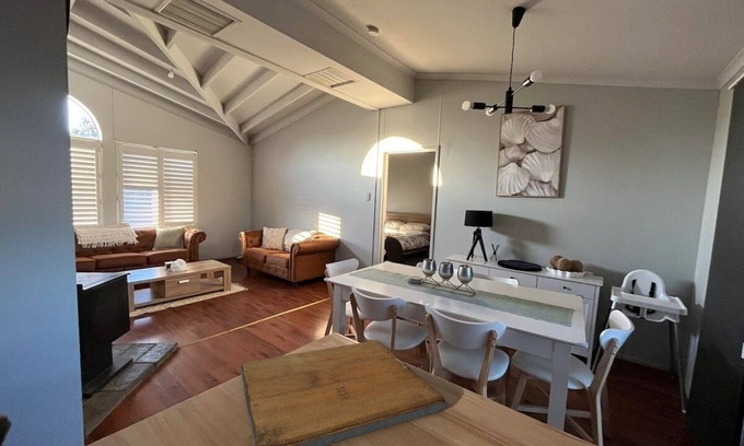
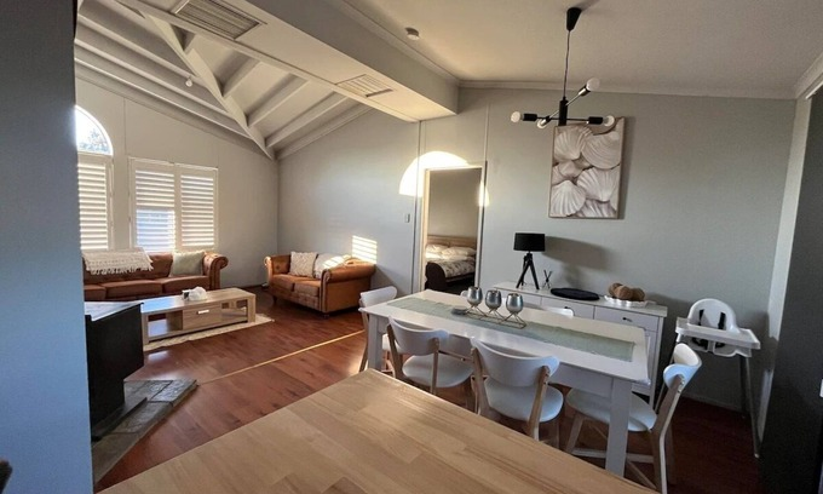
- religious icon (335, 382)
